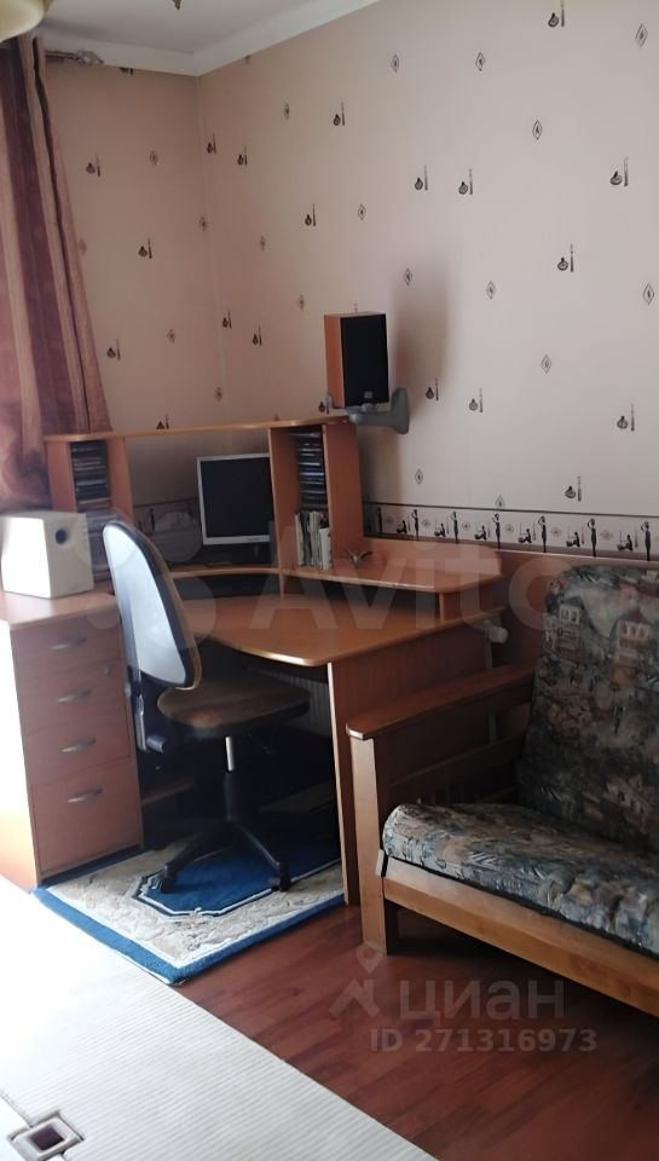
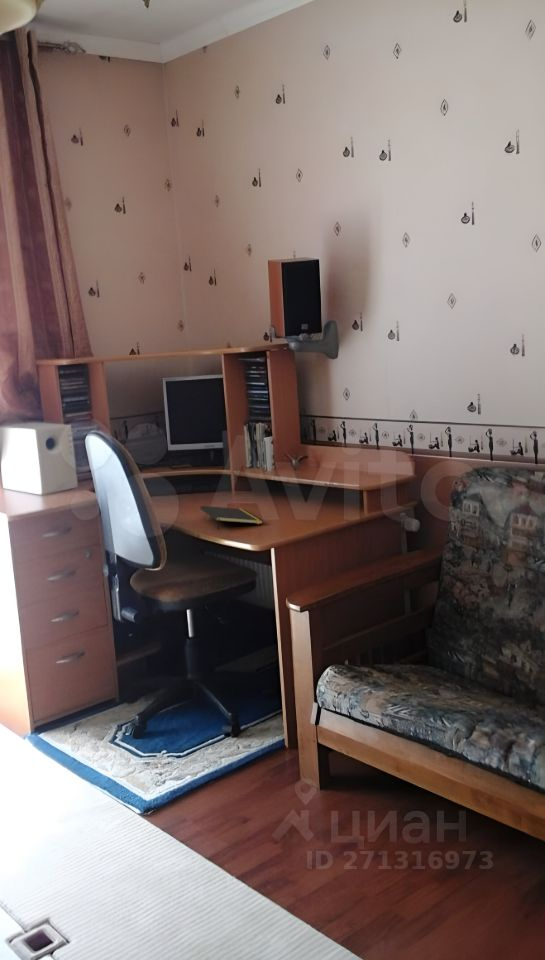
+ notepad (230, 514)
